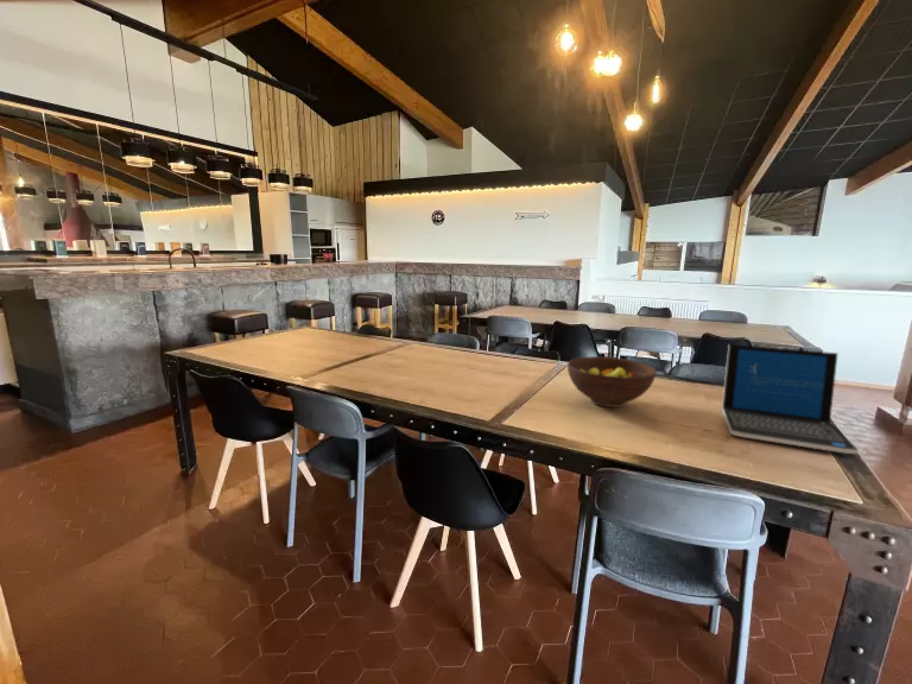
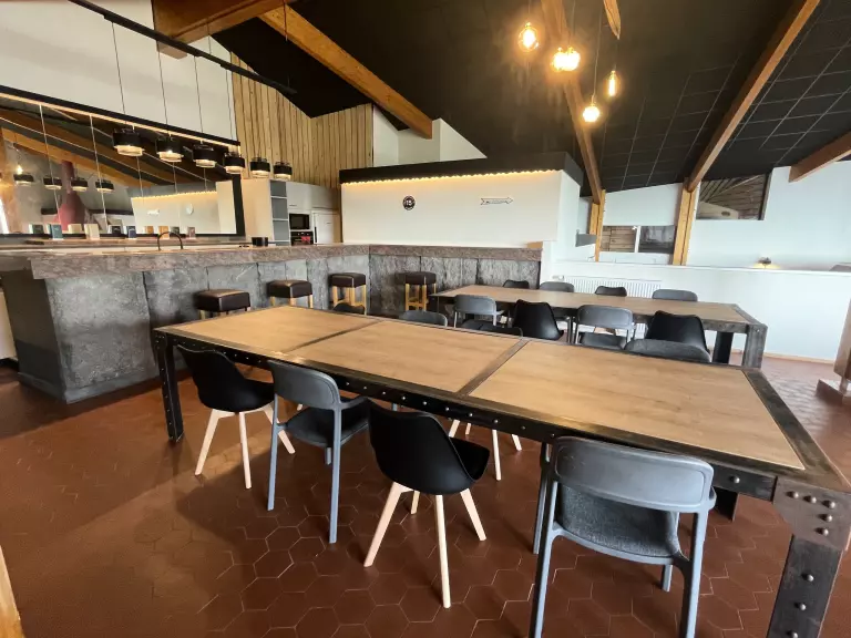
- fruit bowl (608, 384)
- laptop (785, 392)
